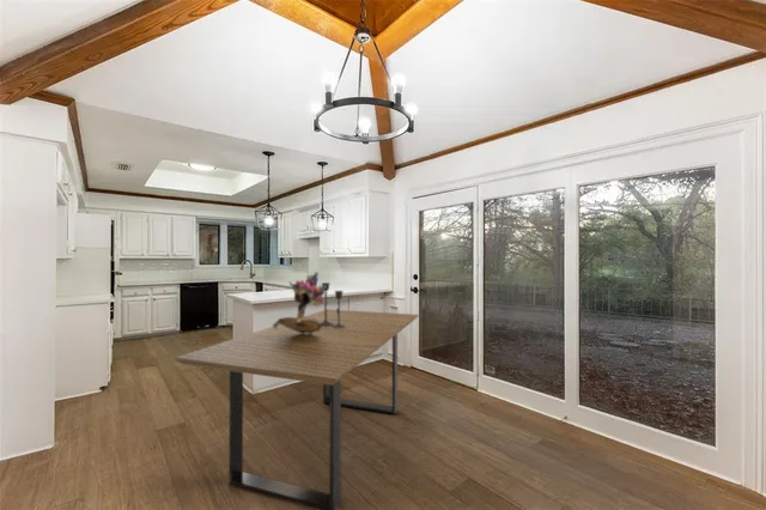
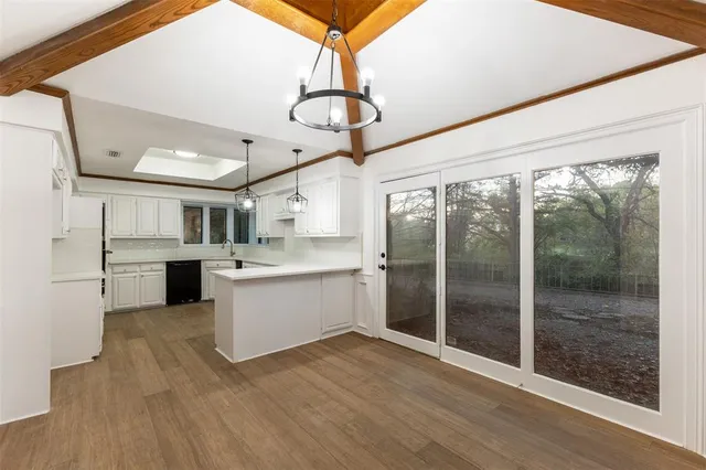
- dining table (329, 384)
- candlestick (326, 304)
- bouquet (302, 304)
